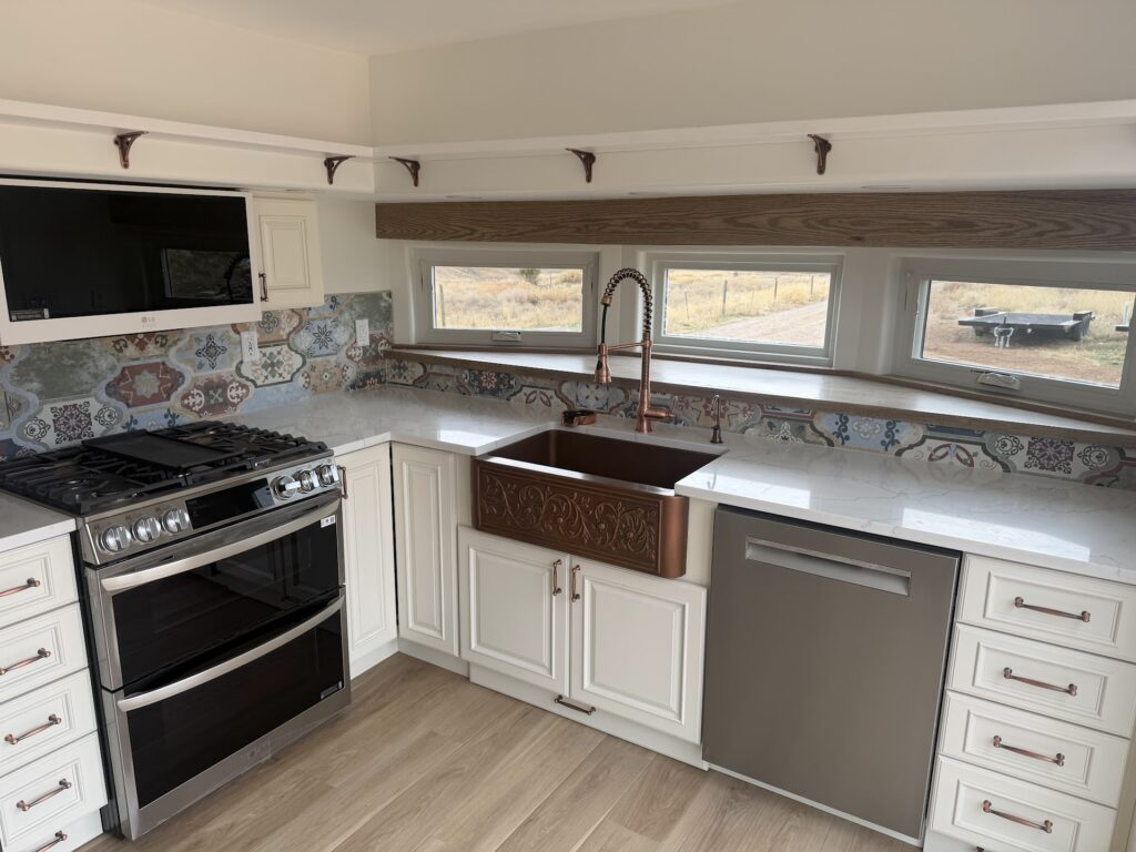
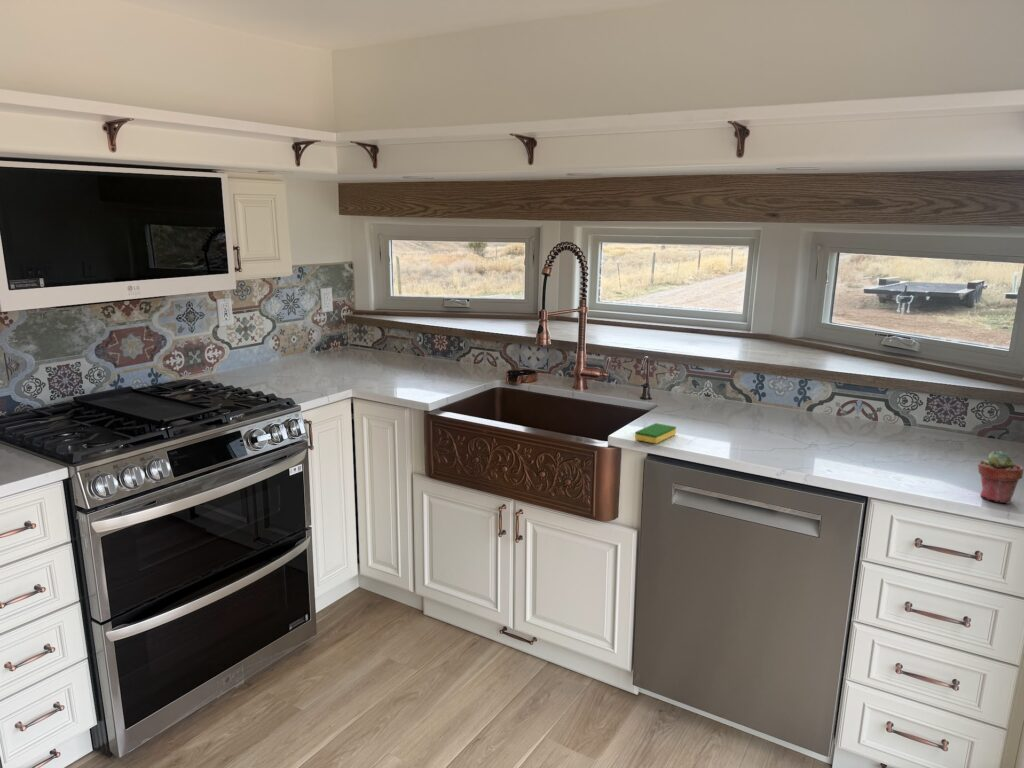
+ potted succulent (999, 475)
+ dish sponge (655, 433)
